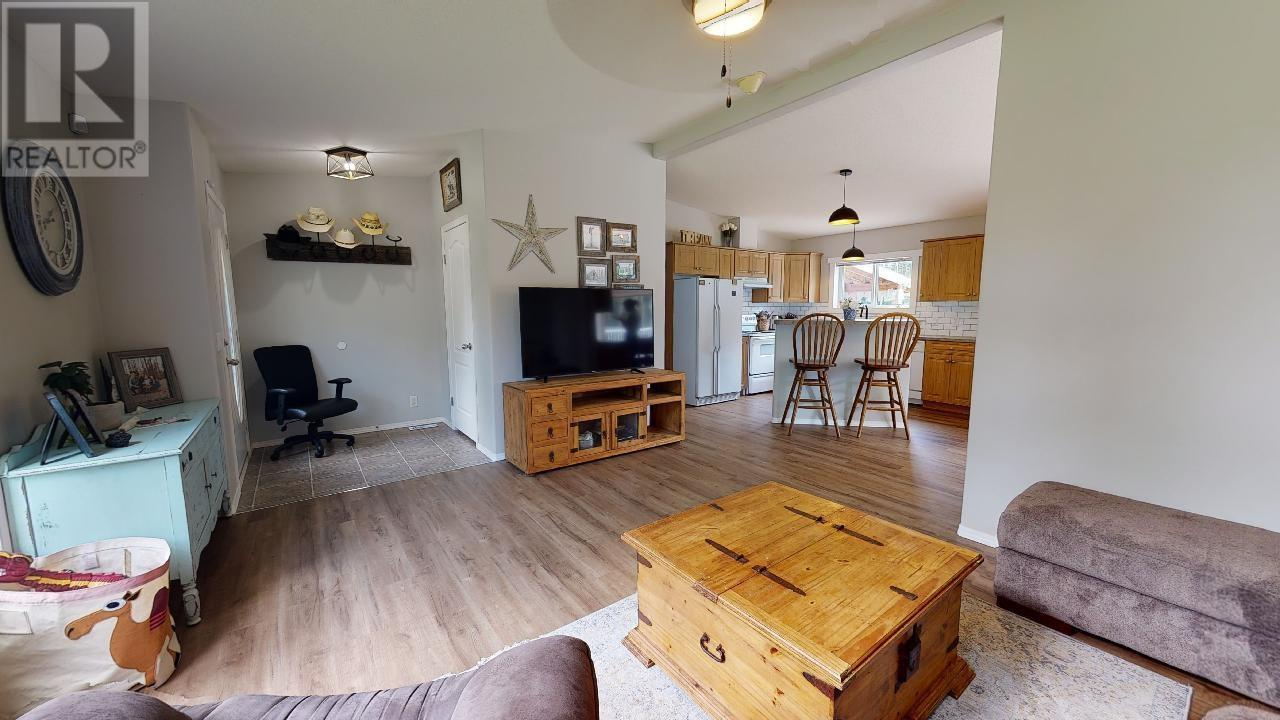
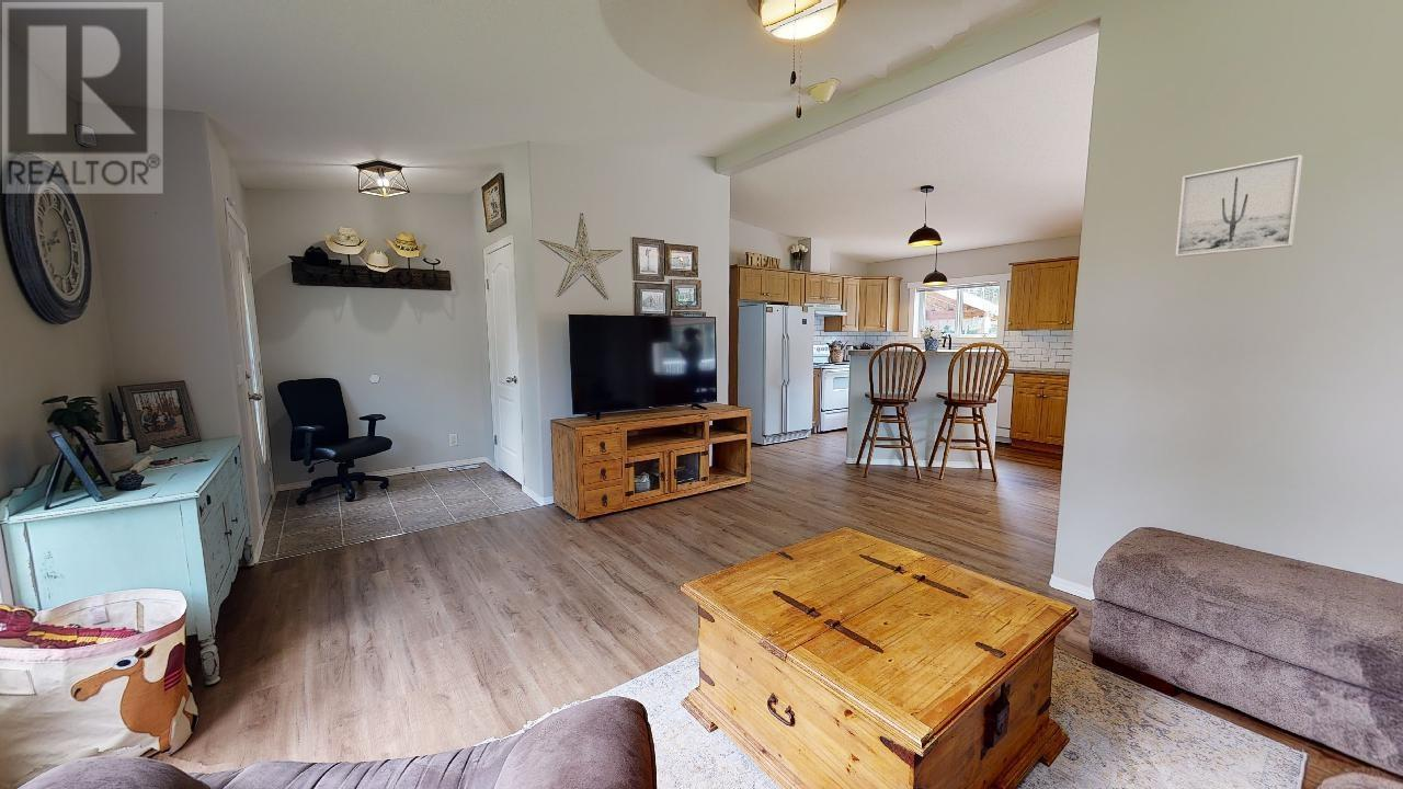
+ wall art (1234, 209)
